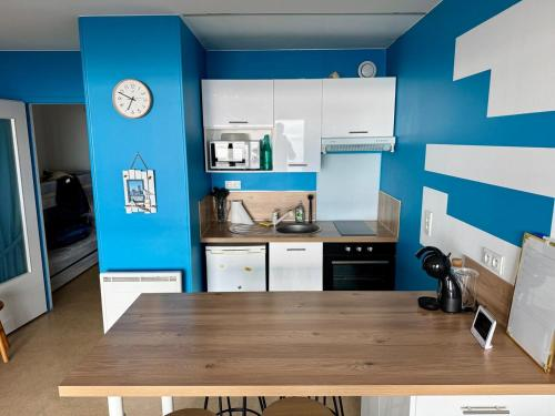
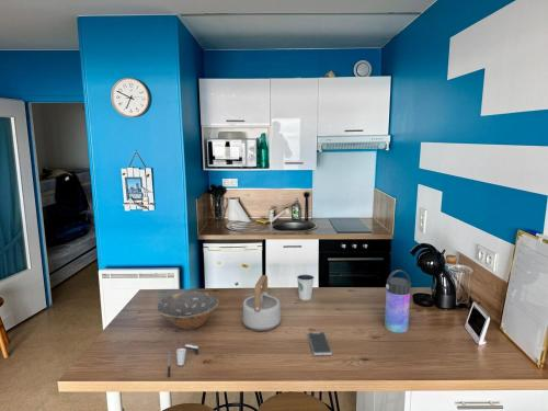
+ bowl (189, 313)
+ cup (180, 353)
+ smartphone (319, 342)
+ water bottle (397, 298)
+ teapot (262, 299)
+ dixie cup (305, 287)
